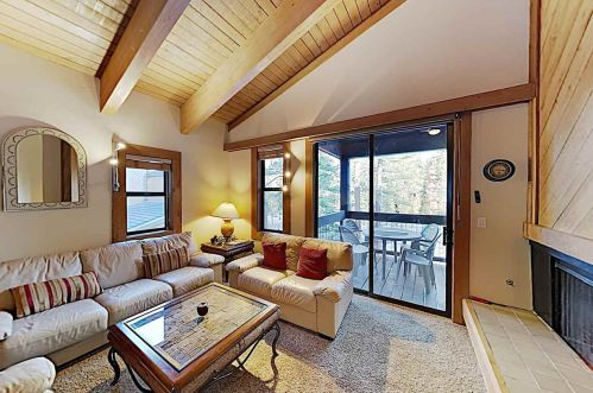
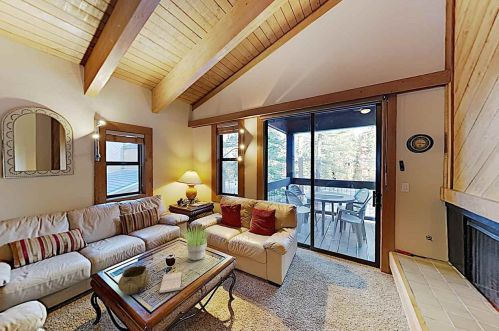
+ decorative bowl (134, 280)
+ potted plant (196, 243)
+ hardback book (171, 281)
